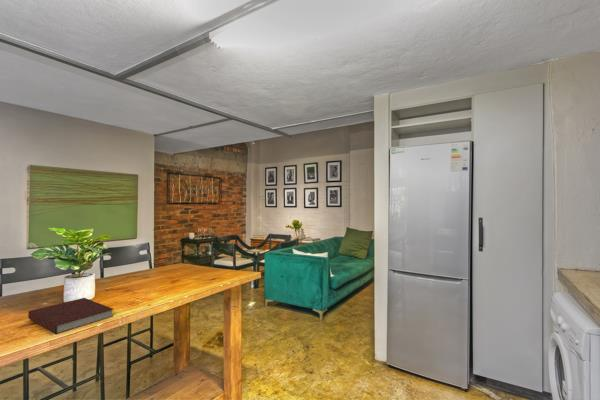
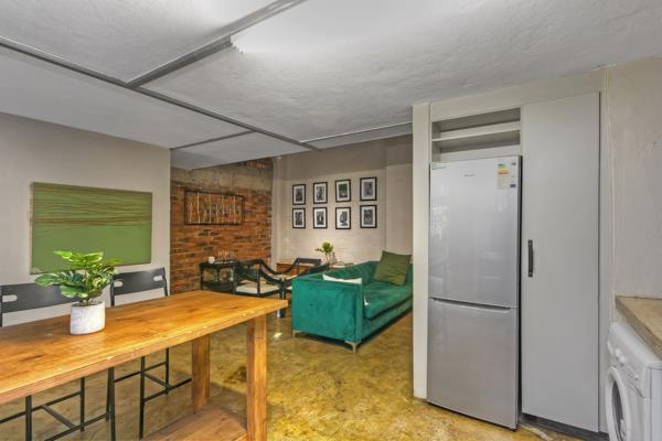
- notebook (71, 313)
